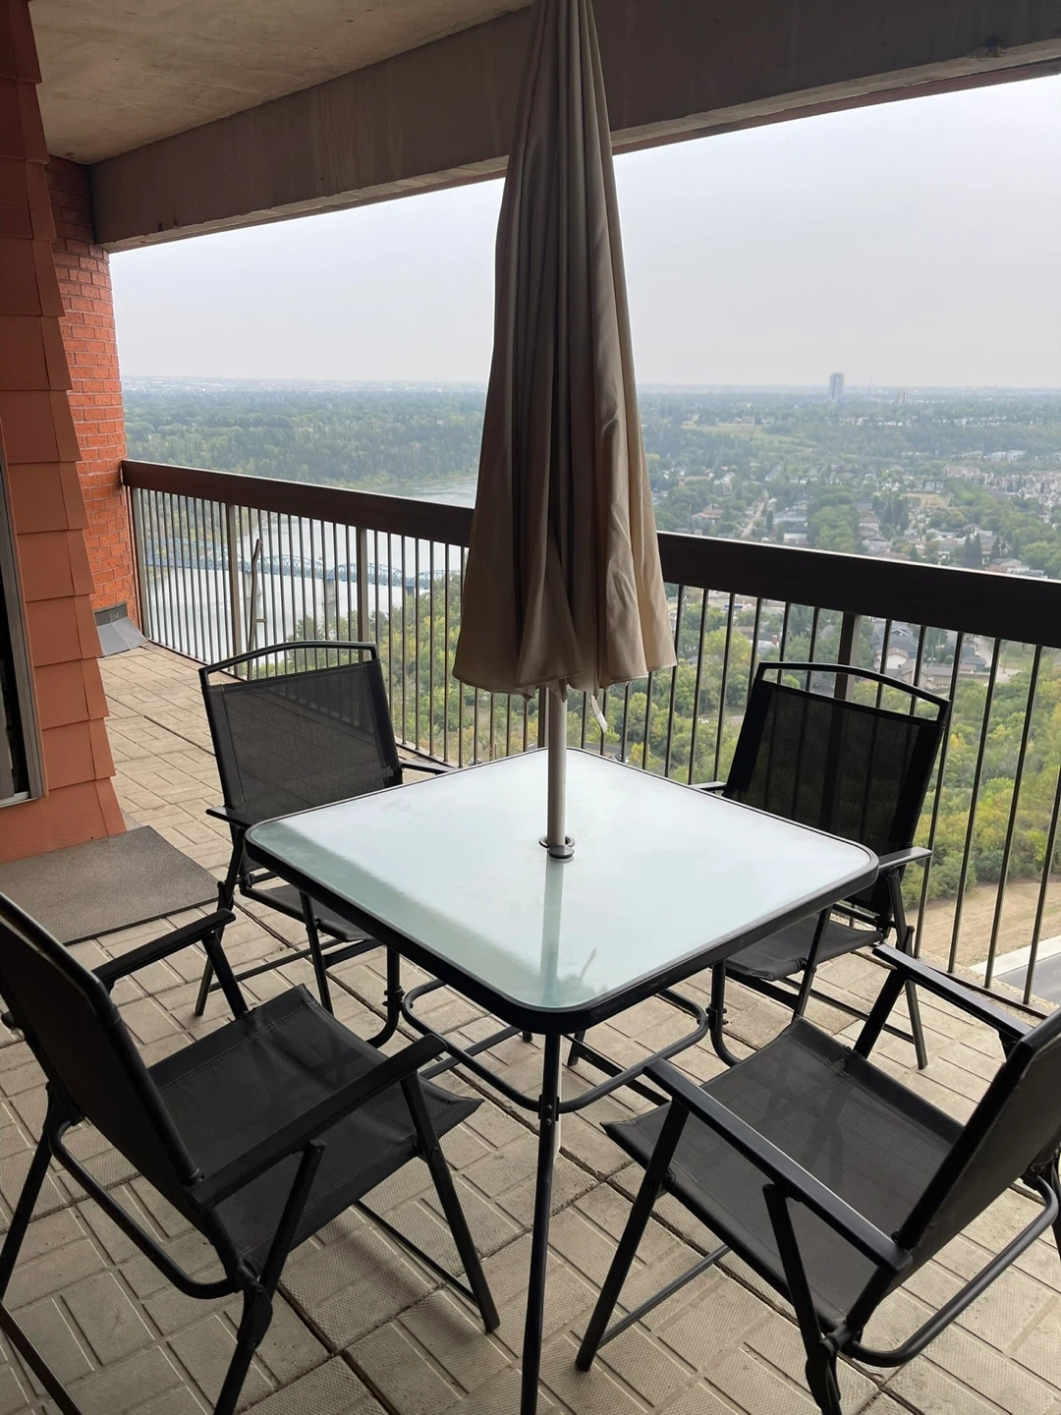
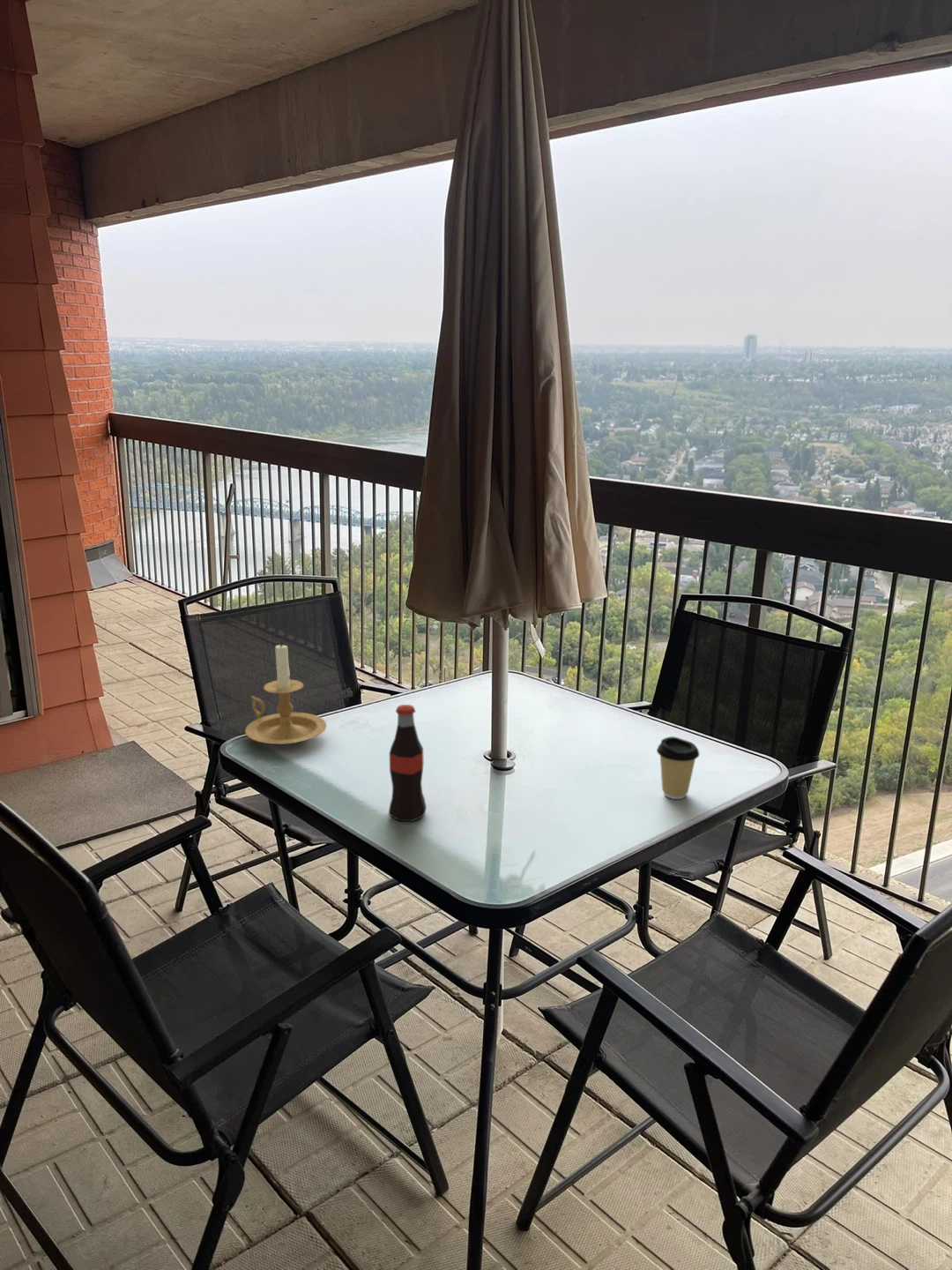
+ bottle (406, 760)
+ coffee cup (676, 768)
+ candle holder (284, 690)
